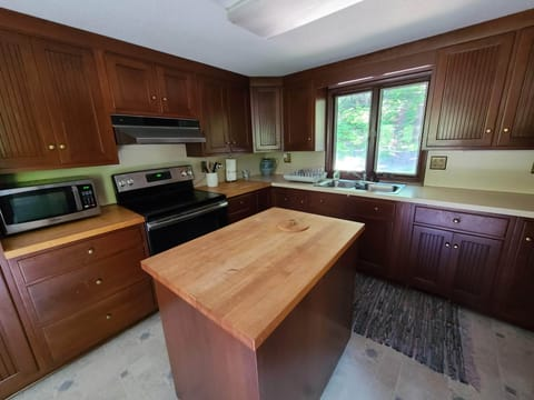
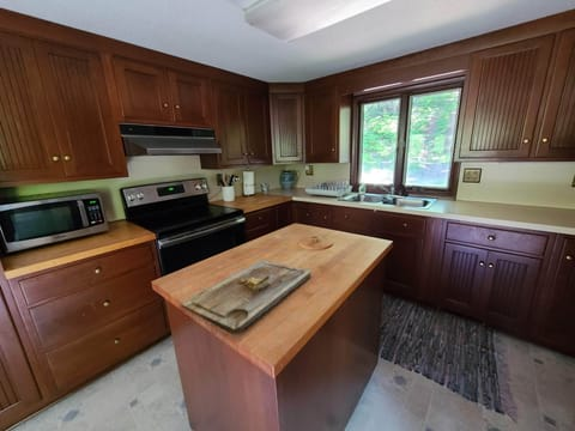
+ cutting board (252, 281)
